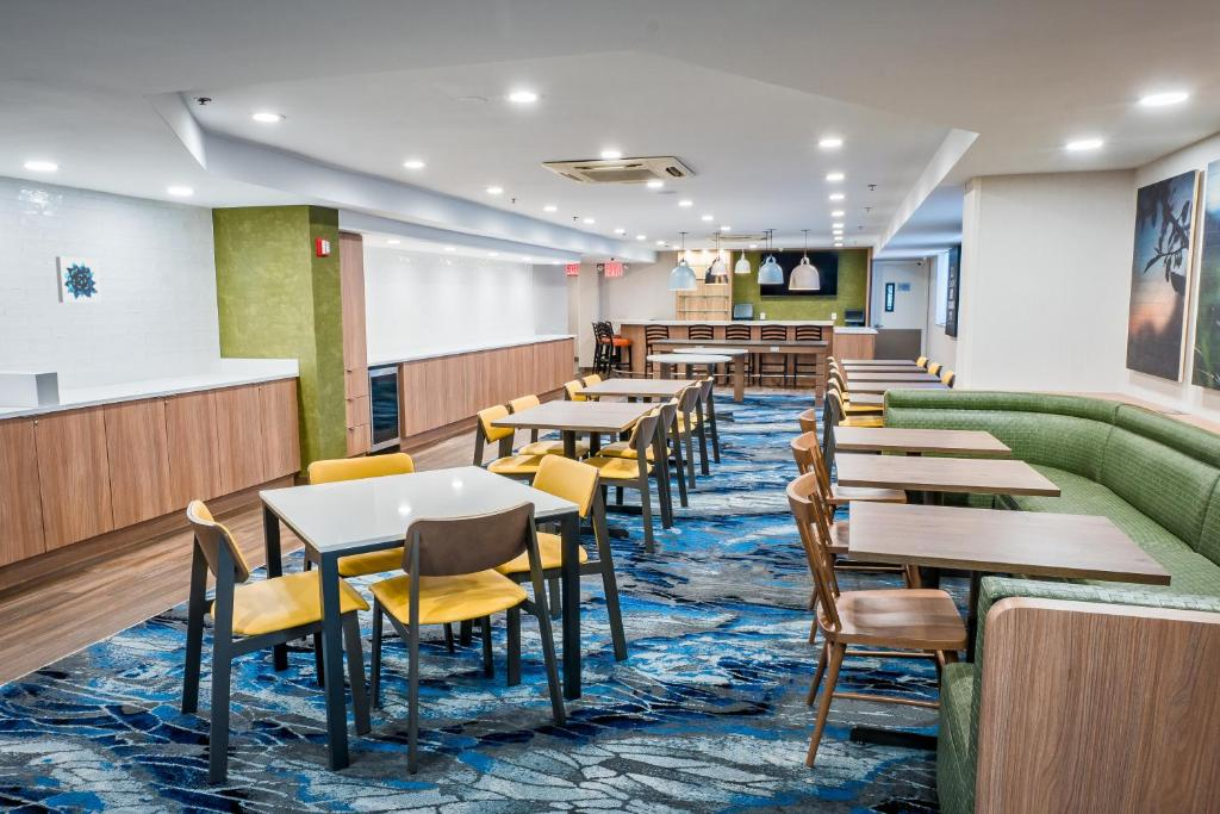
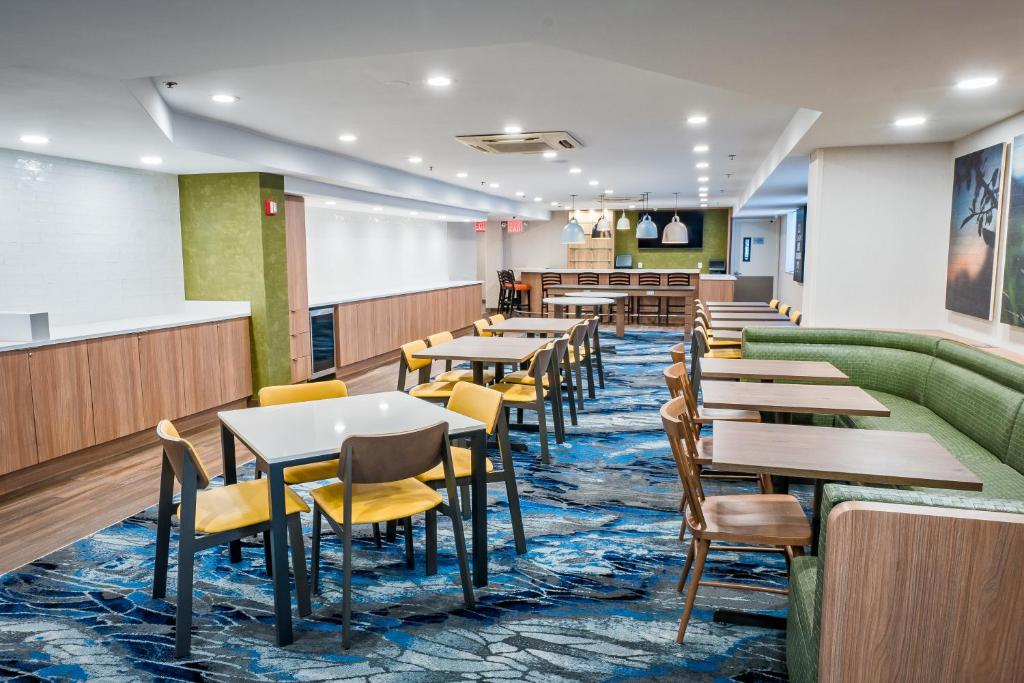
- wall art (79, 280)
